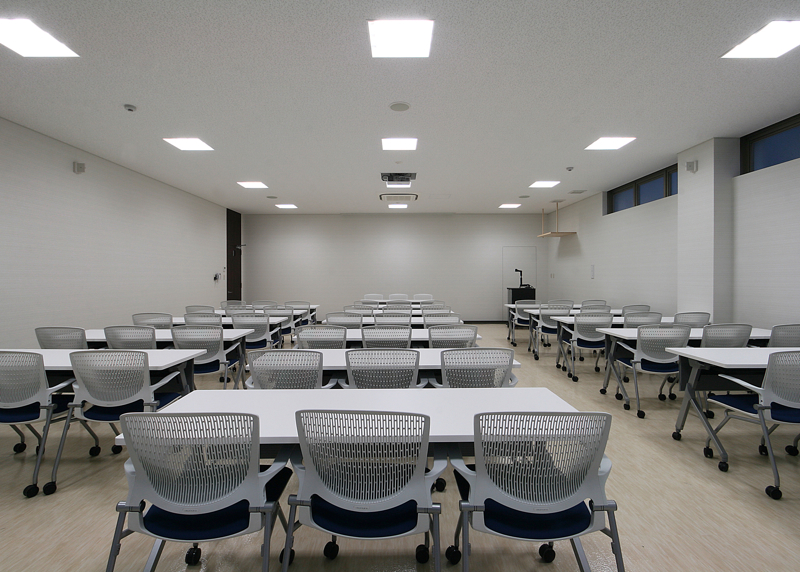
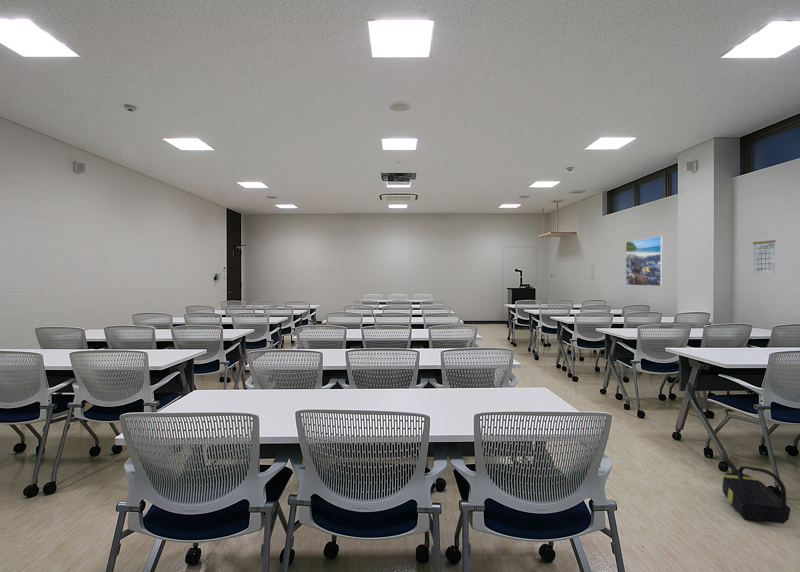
+ backpack (746, 484)
+ calendar (763, 253)
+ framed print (642, 262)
